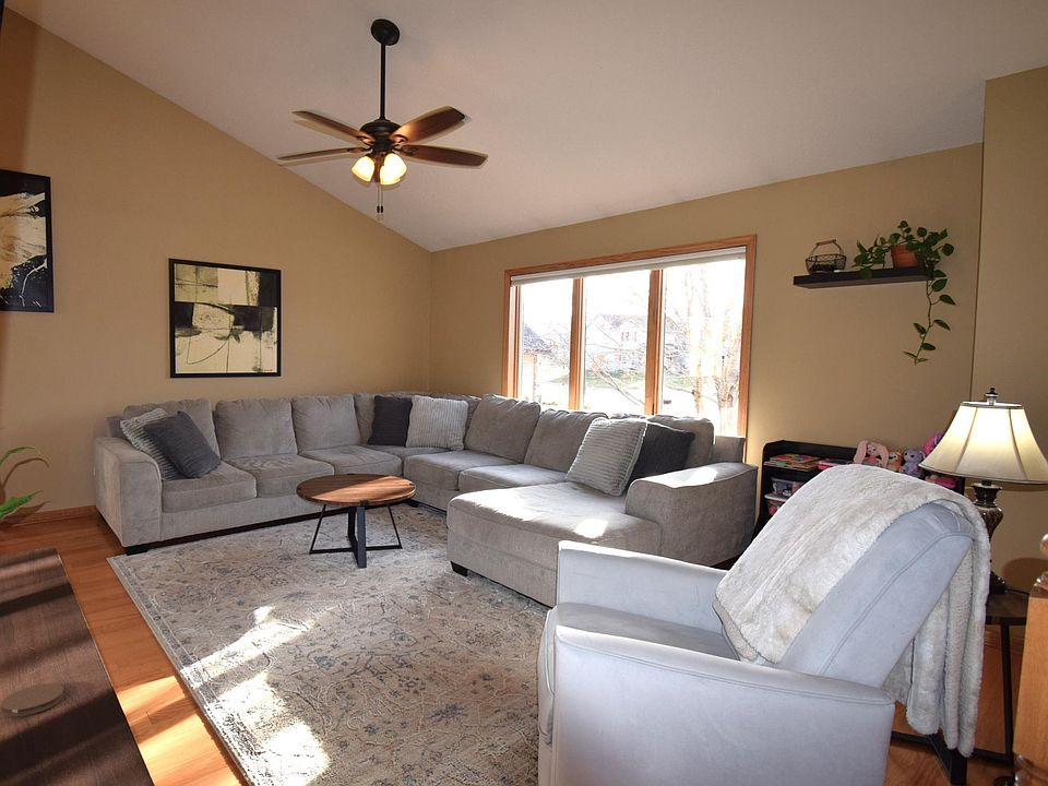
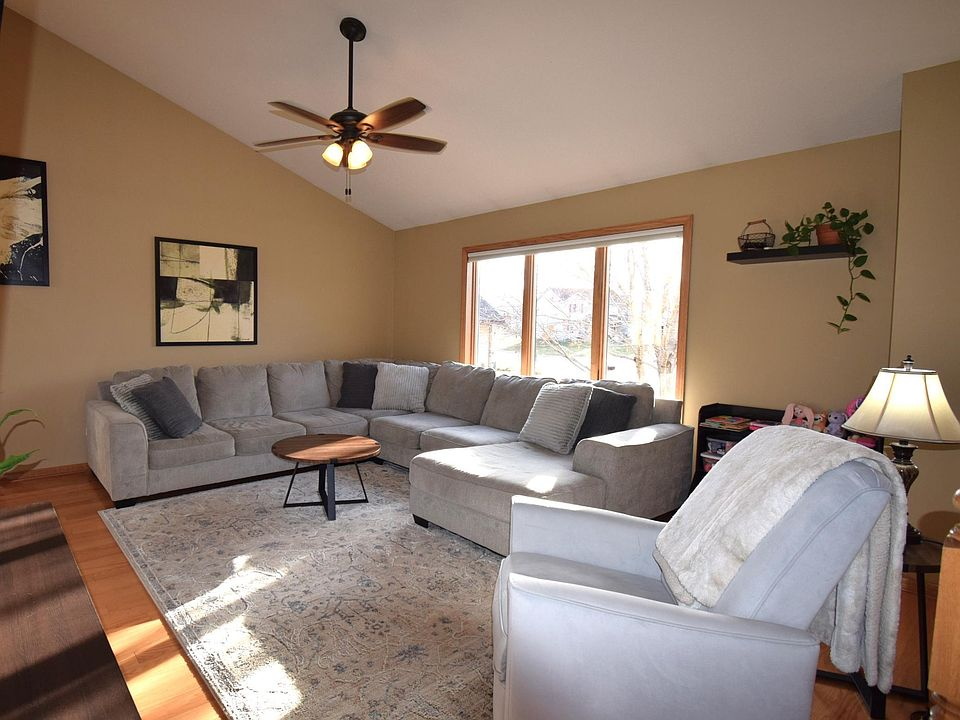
- coaster (33, 699)
